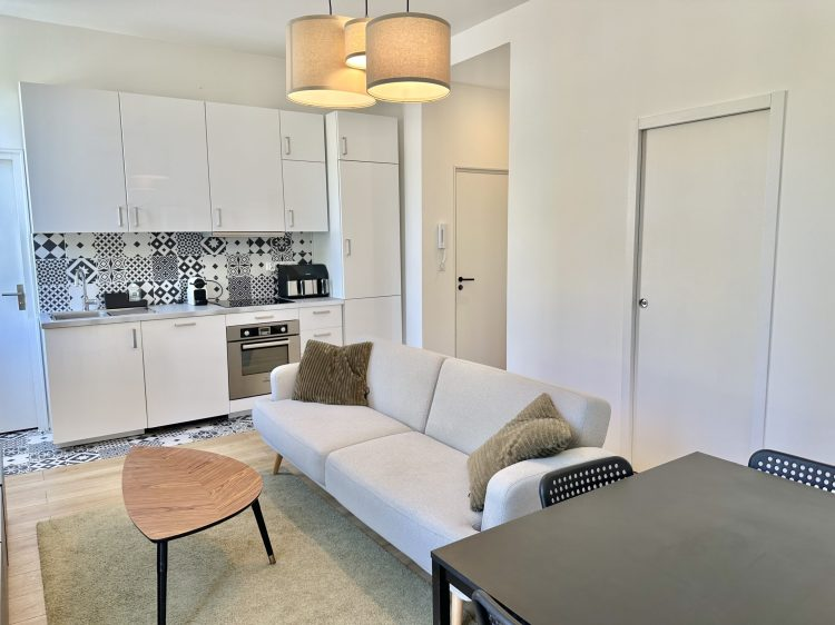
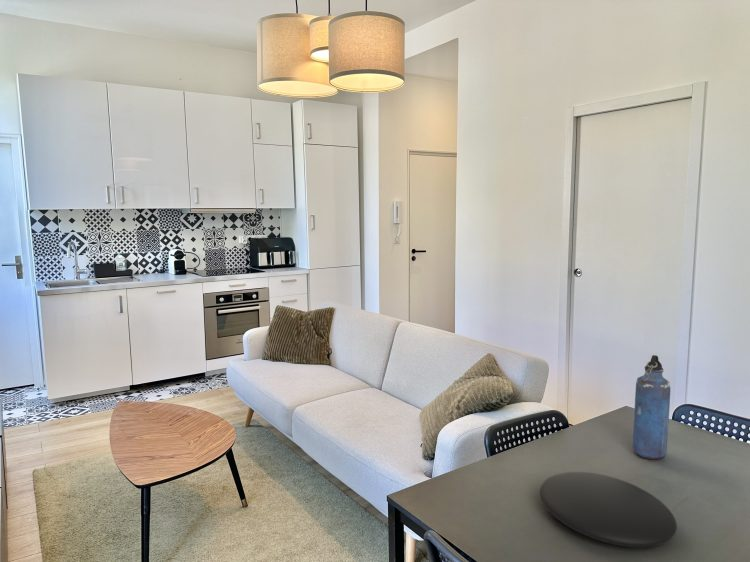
+ plate (604, 505)
+ water bottle (651, 405)
